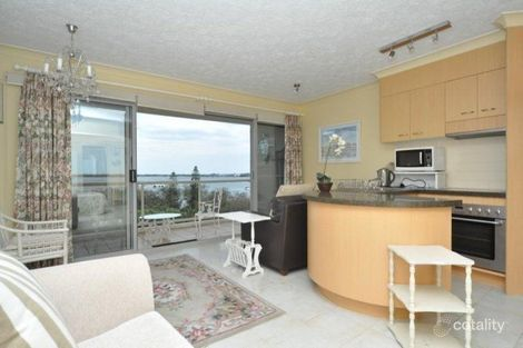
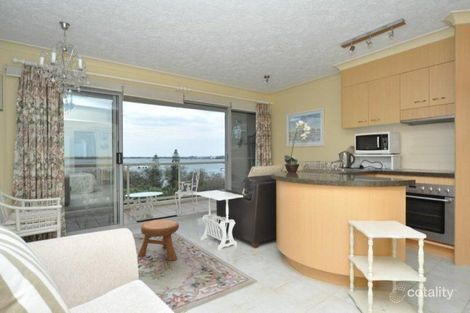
+ stool (163, 239)
